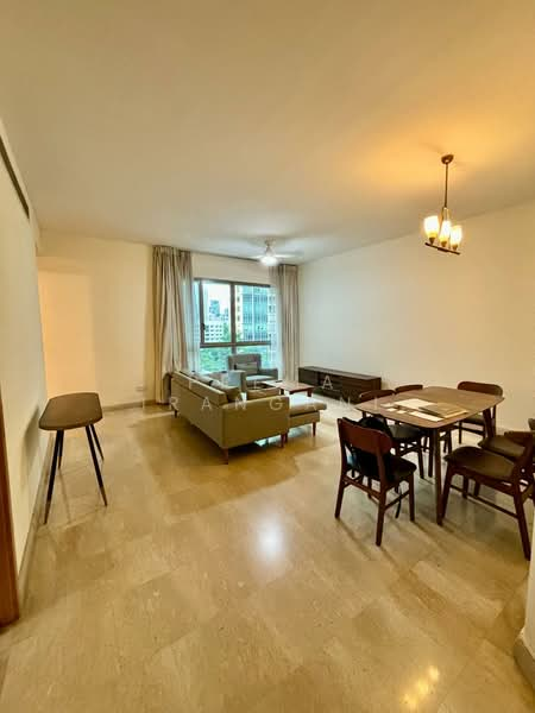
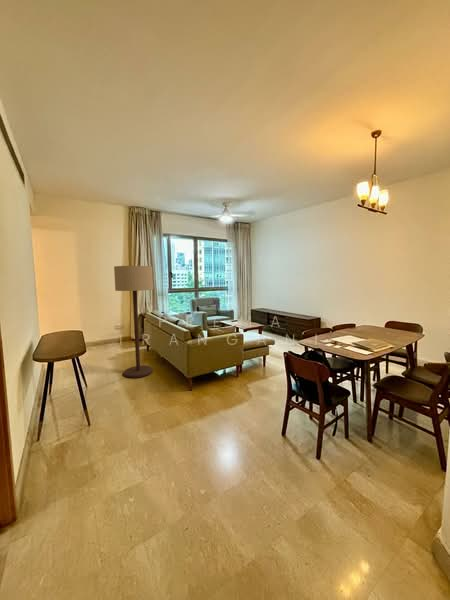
+ floor lamp (136, 320)
